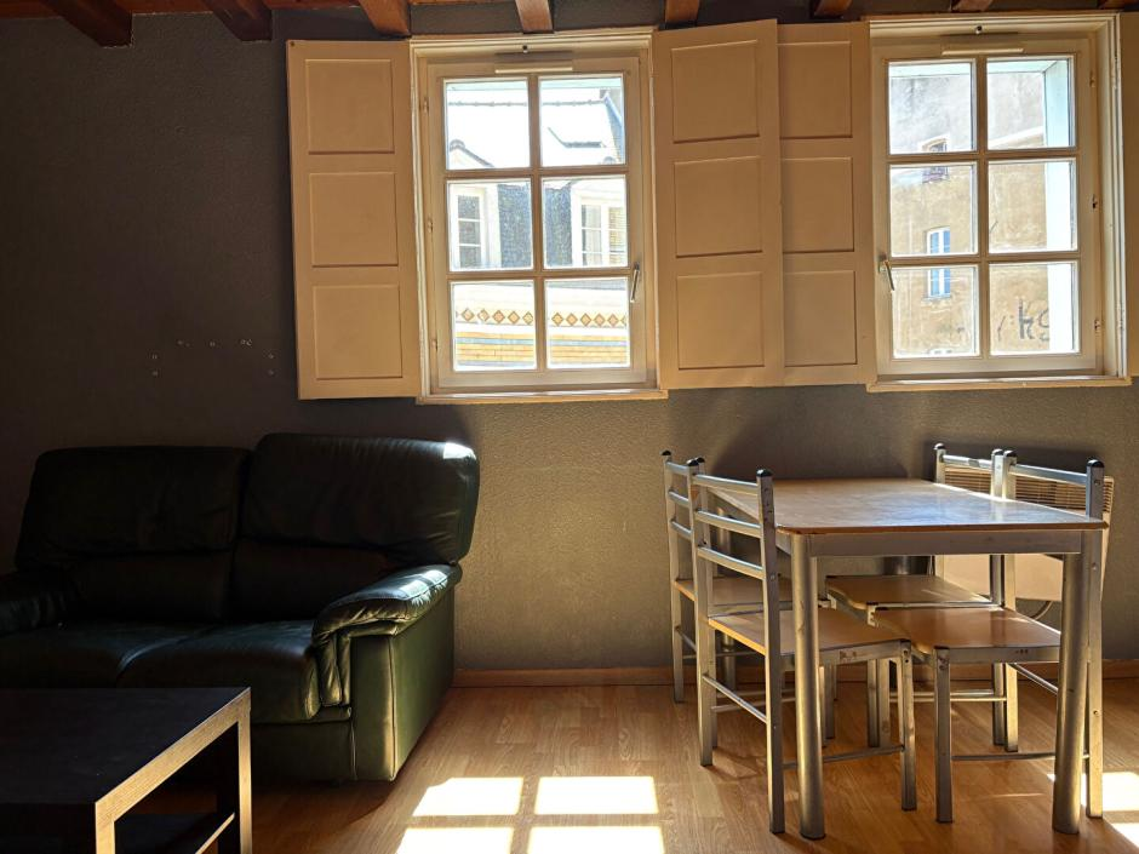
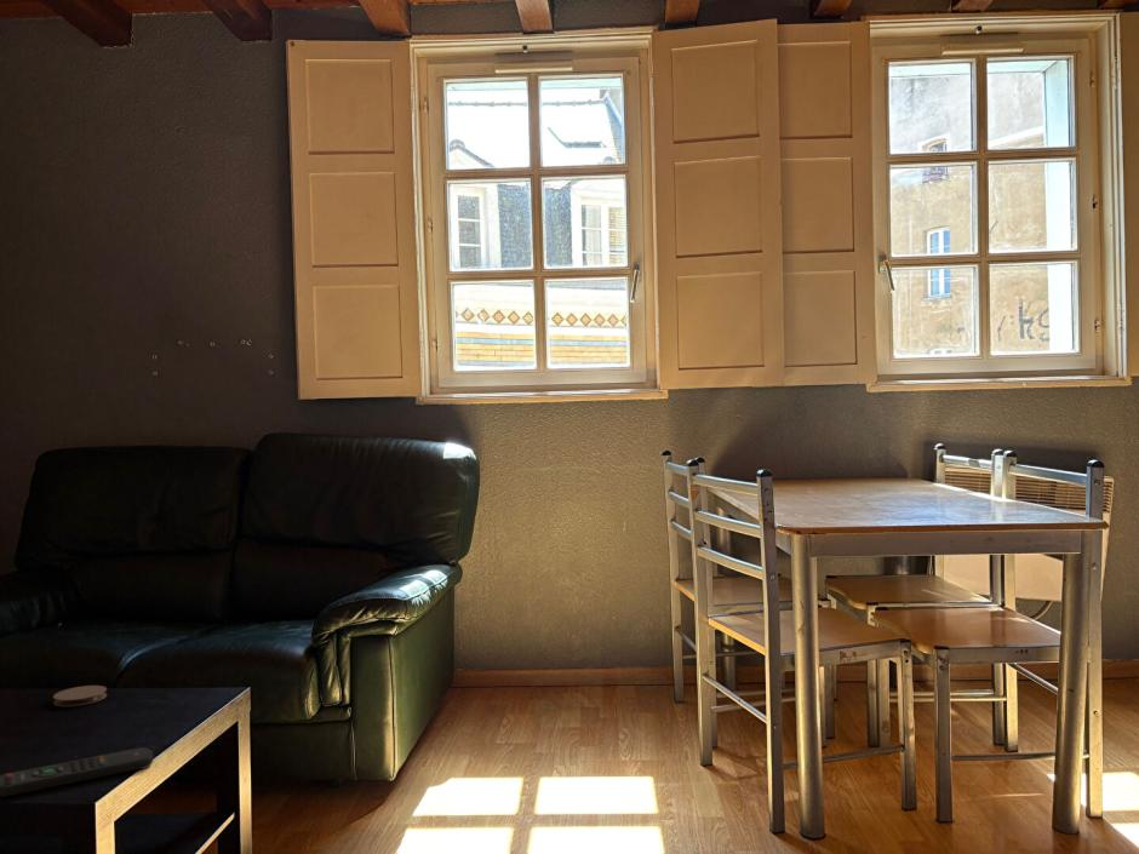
+ coaster (80, 695)
+ remote control (76, 769)
